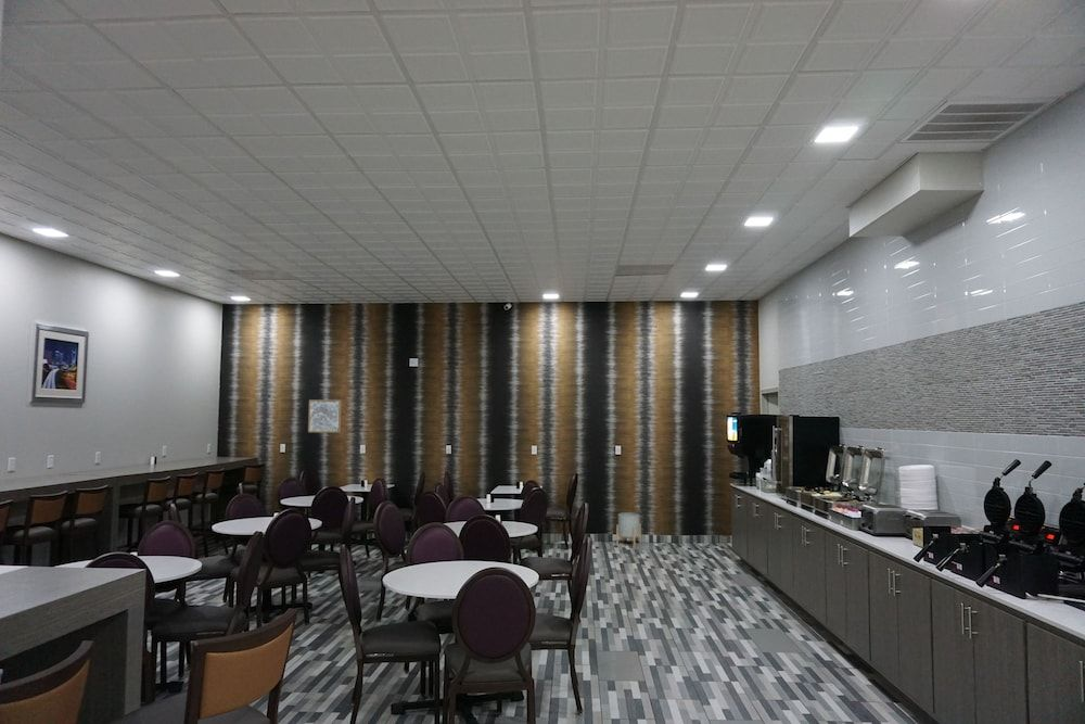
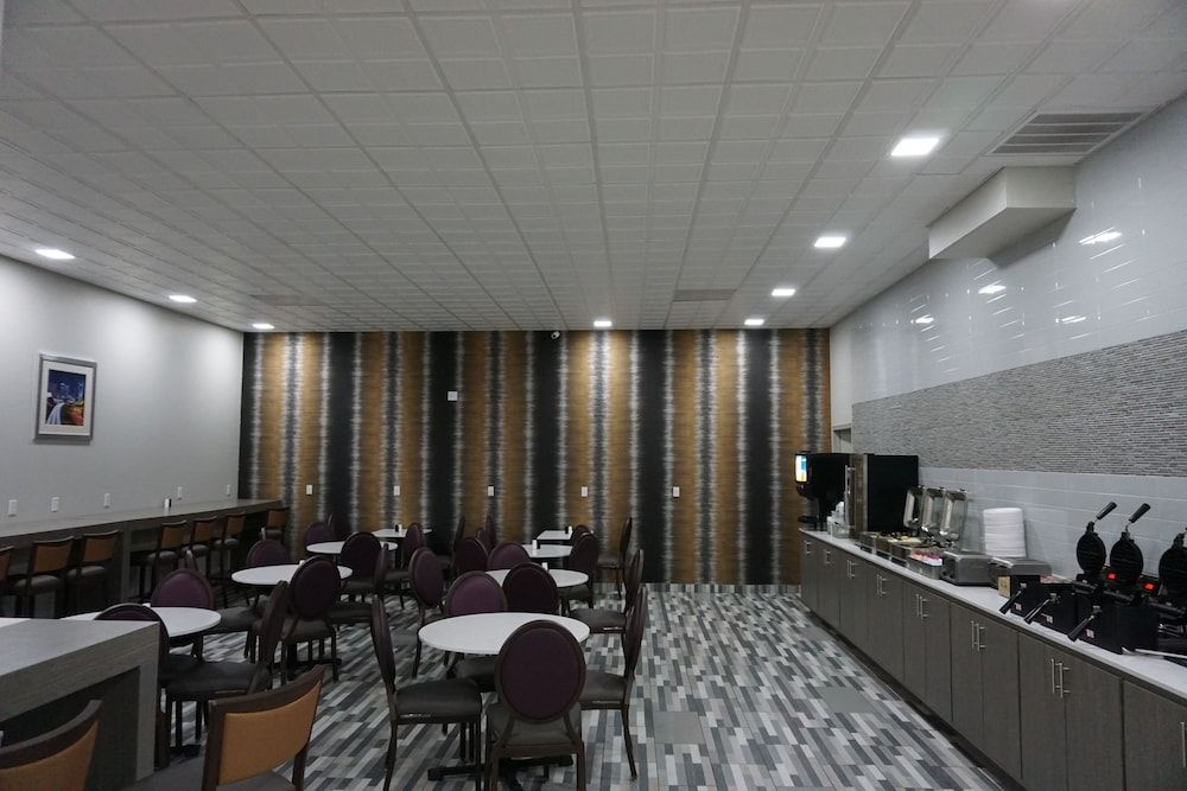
- wall art (324, 416)
- planter (628, 529)
